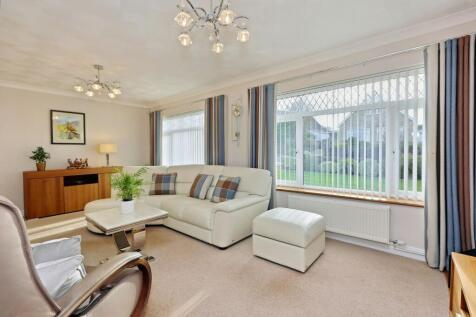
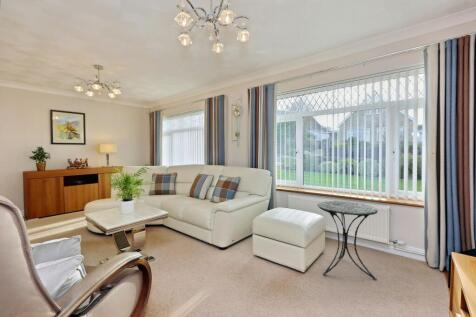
+ side table (345, 238)
